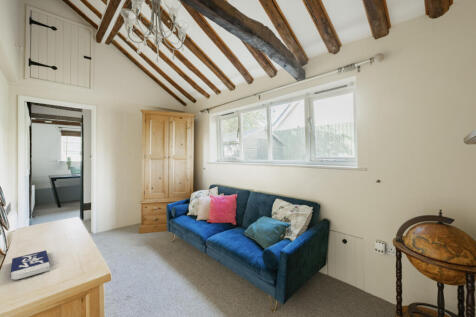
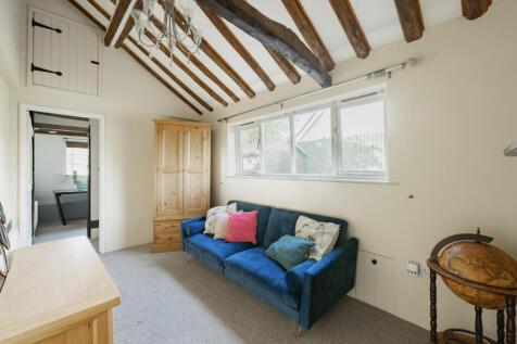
- book (30, 264)
